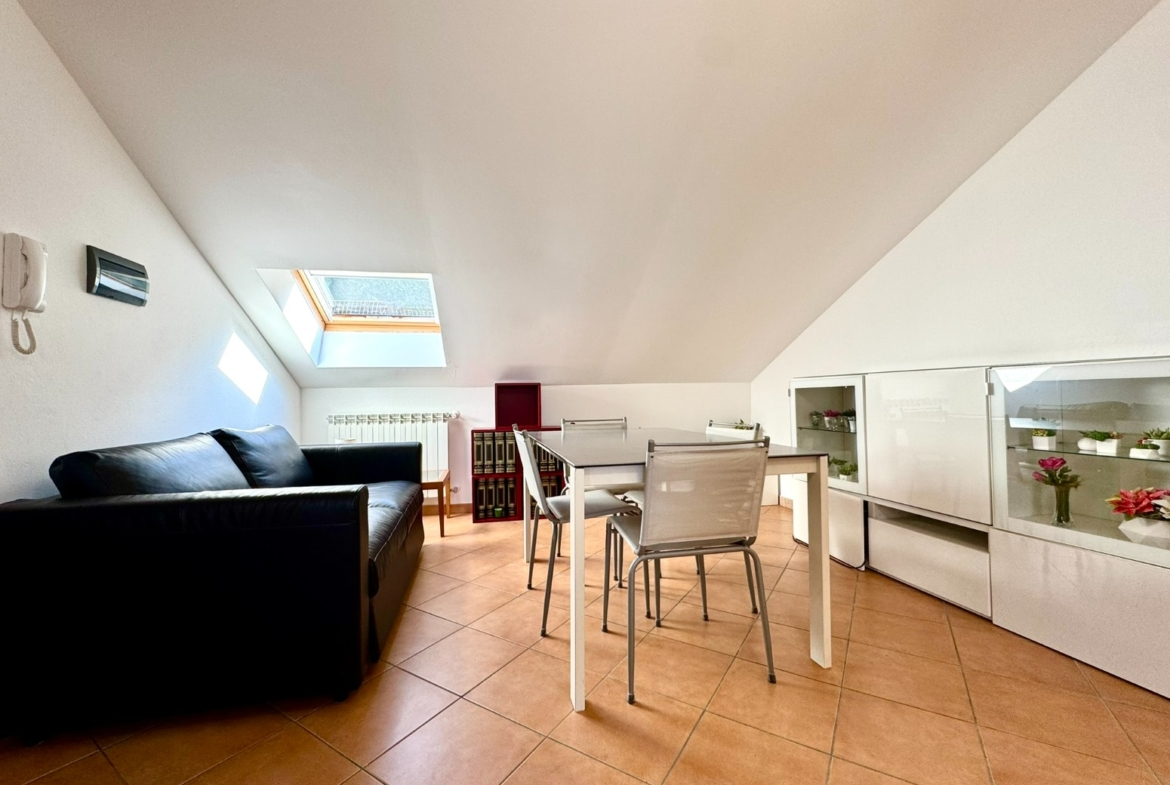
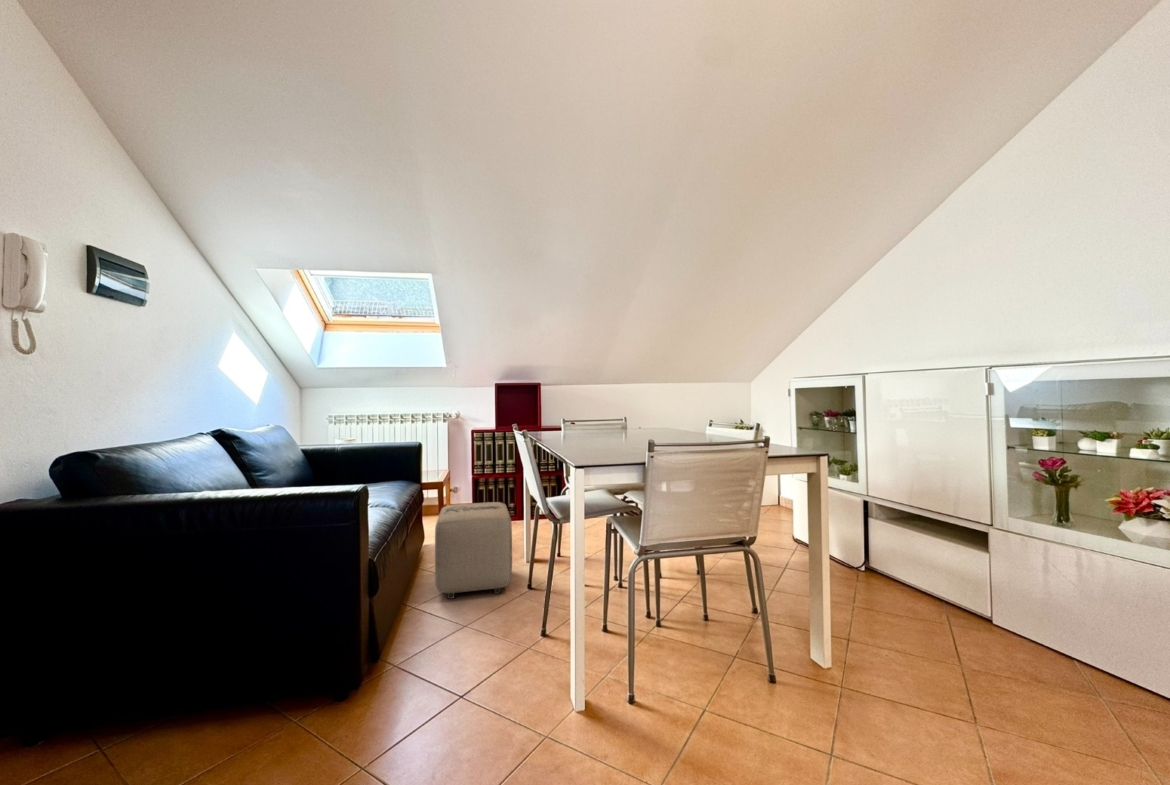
+ ottoman (474, 546)
